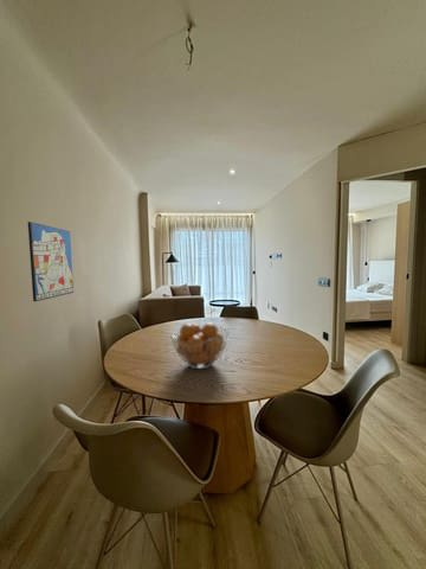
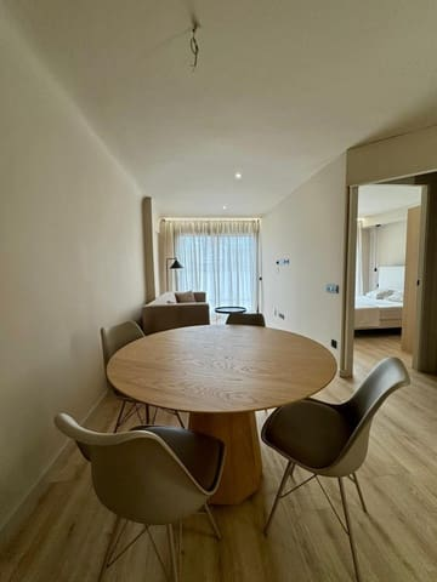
- wall art (53, 262)
- fruit basket (200, 344)
